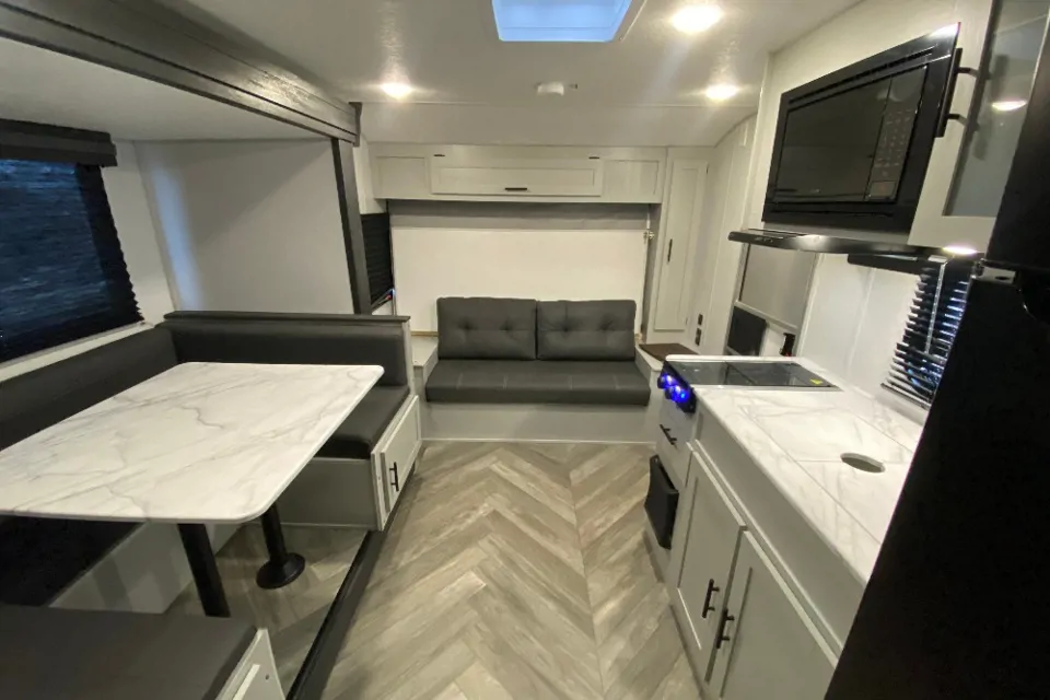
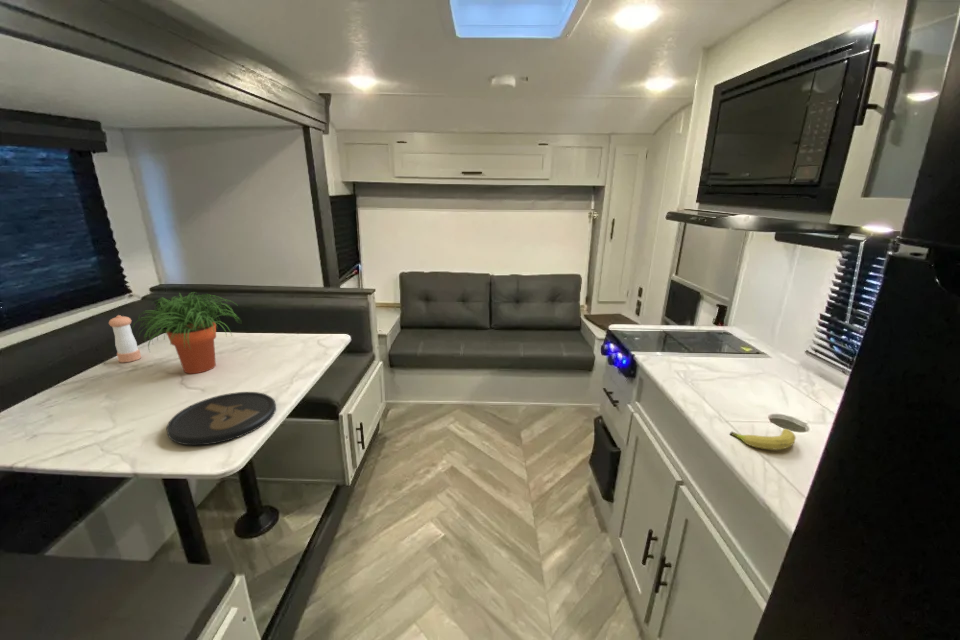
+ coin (224, 415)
+ fruit (762, 436)
+ pepper shaker (124, 337)
+ potted plant (190, 332)
